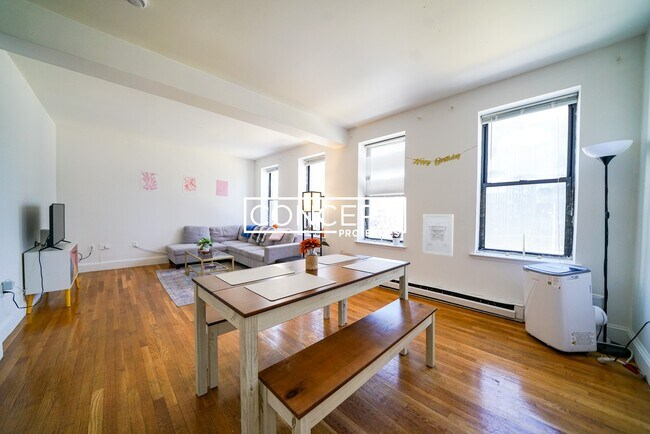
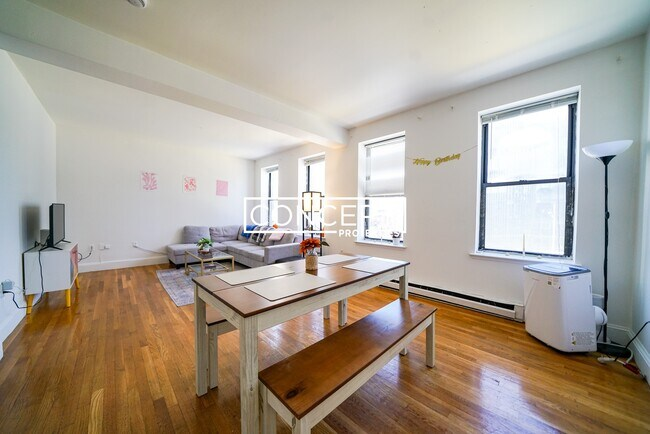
- wall art (437, 234)
